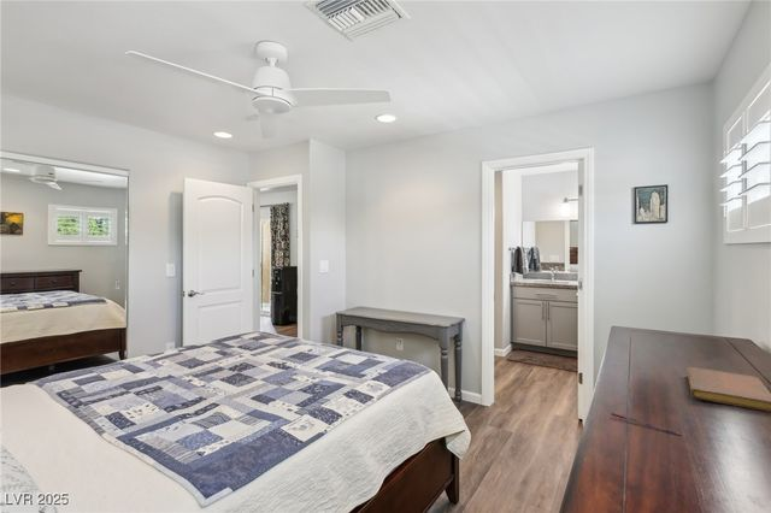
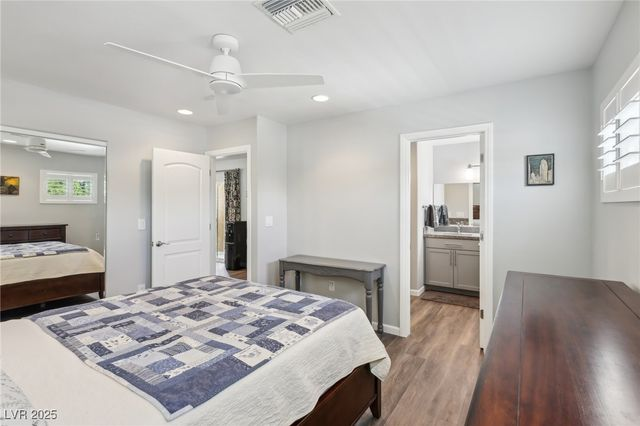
- pen (643, 423)
- notebook (725, 387)
